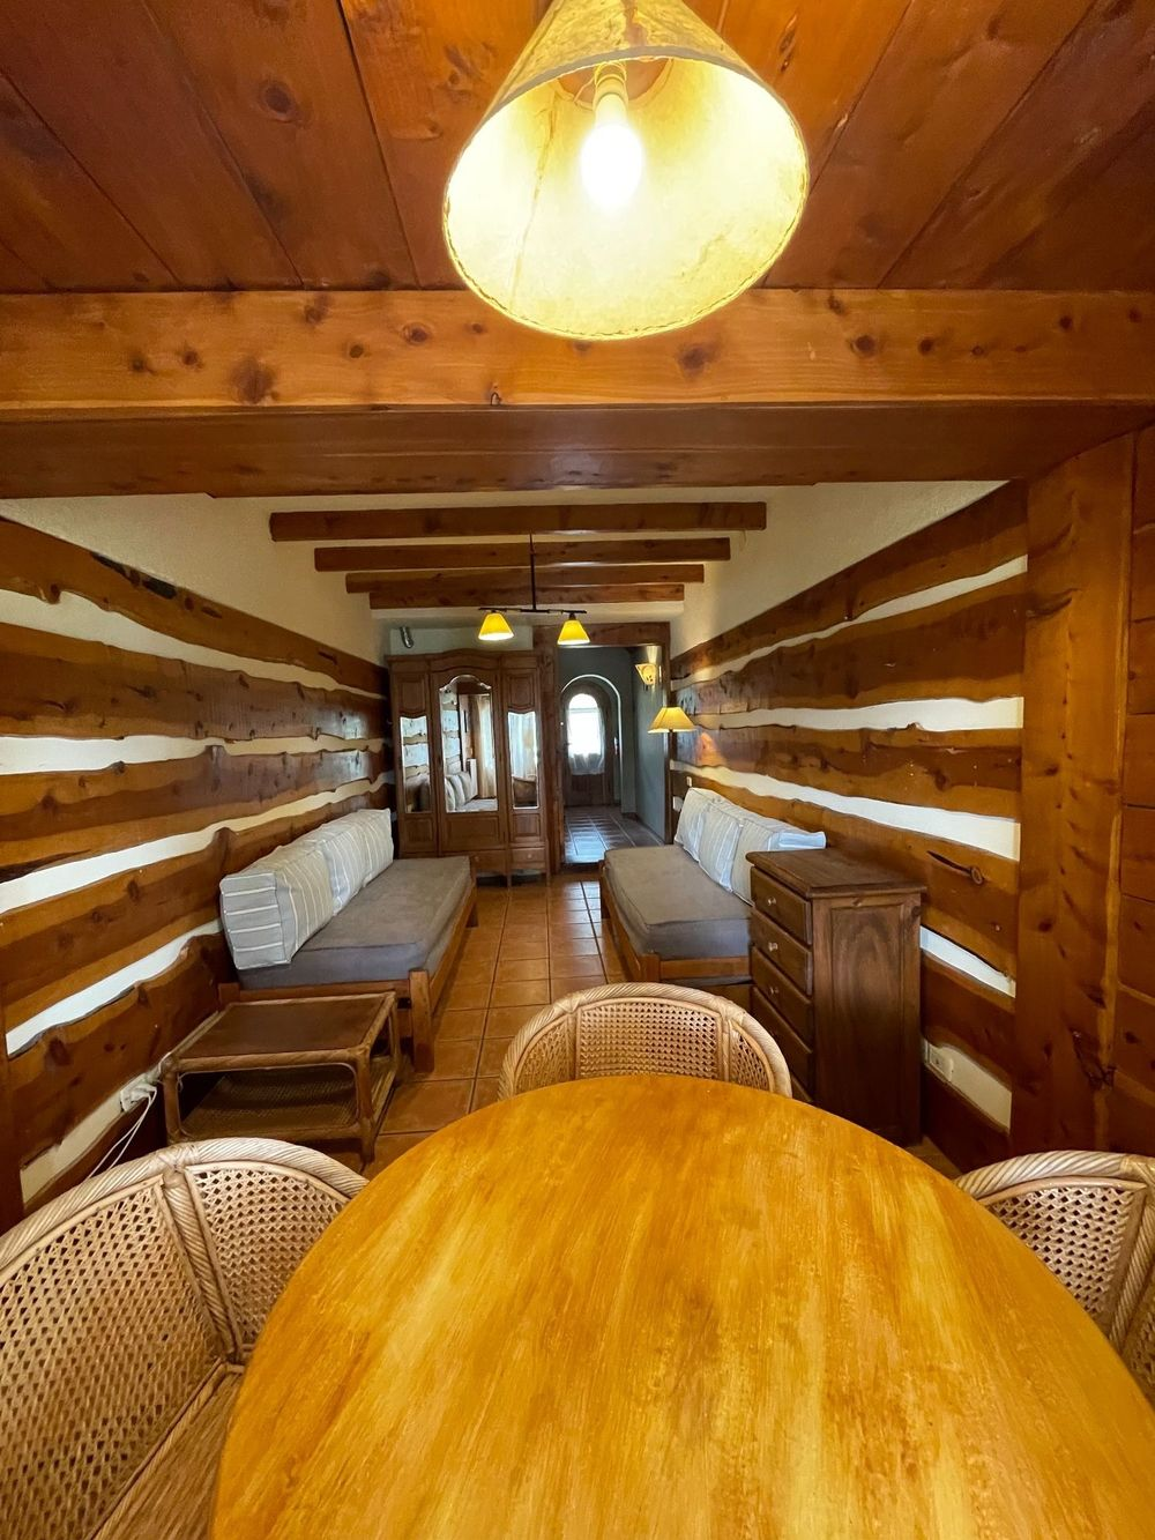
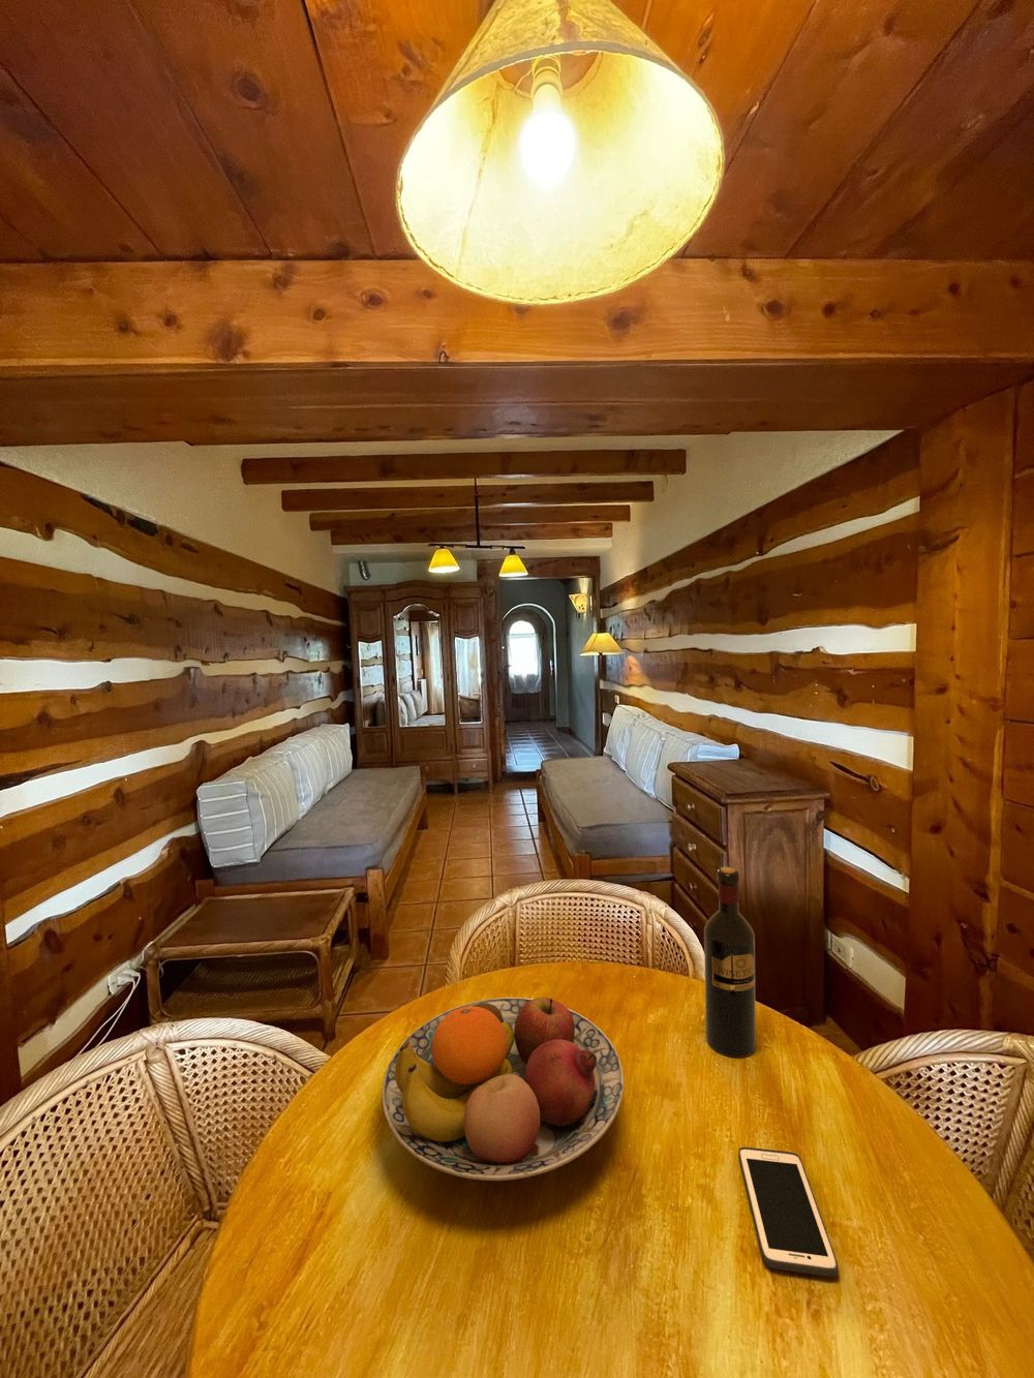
+ cell phone (783, 1204)
+ fruit bowl (503, 1060)
+ wine bottle (729, 956)
